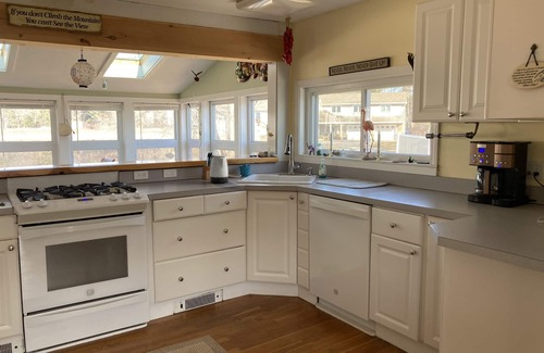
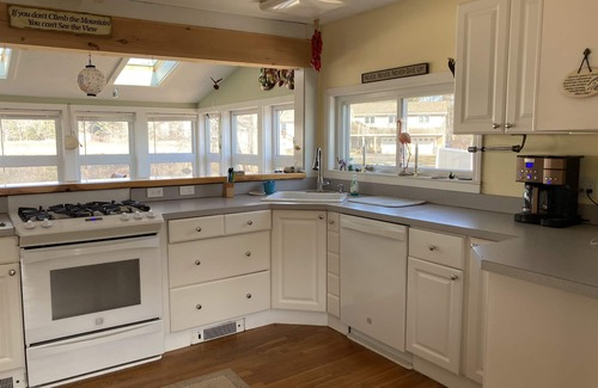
- kettle (218, 168)
